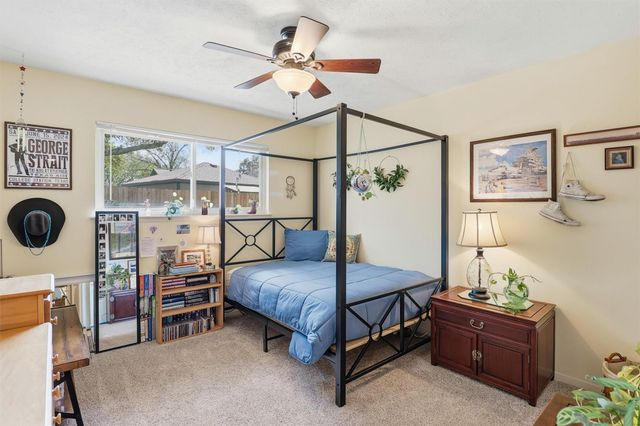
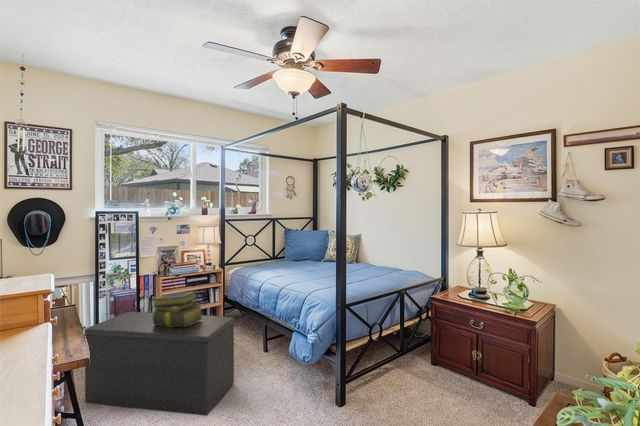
+ stack of books (176, 308)
+ bench (163, 357)
